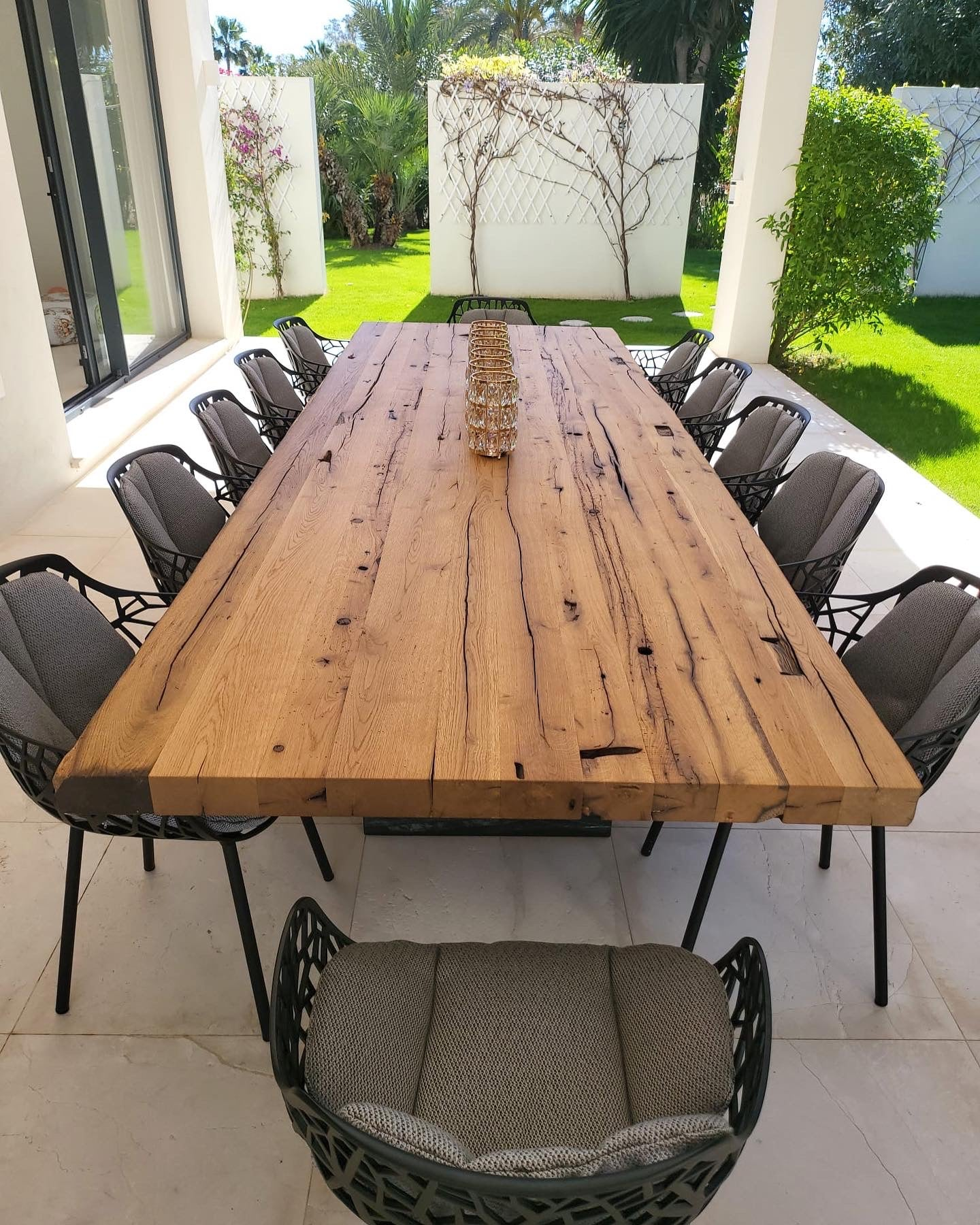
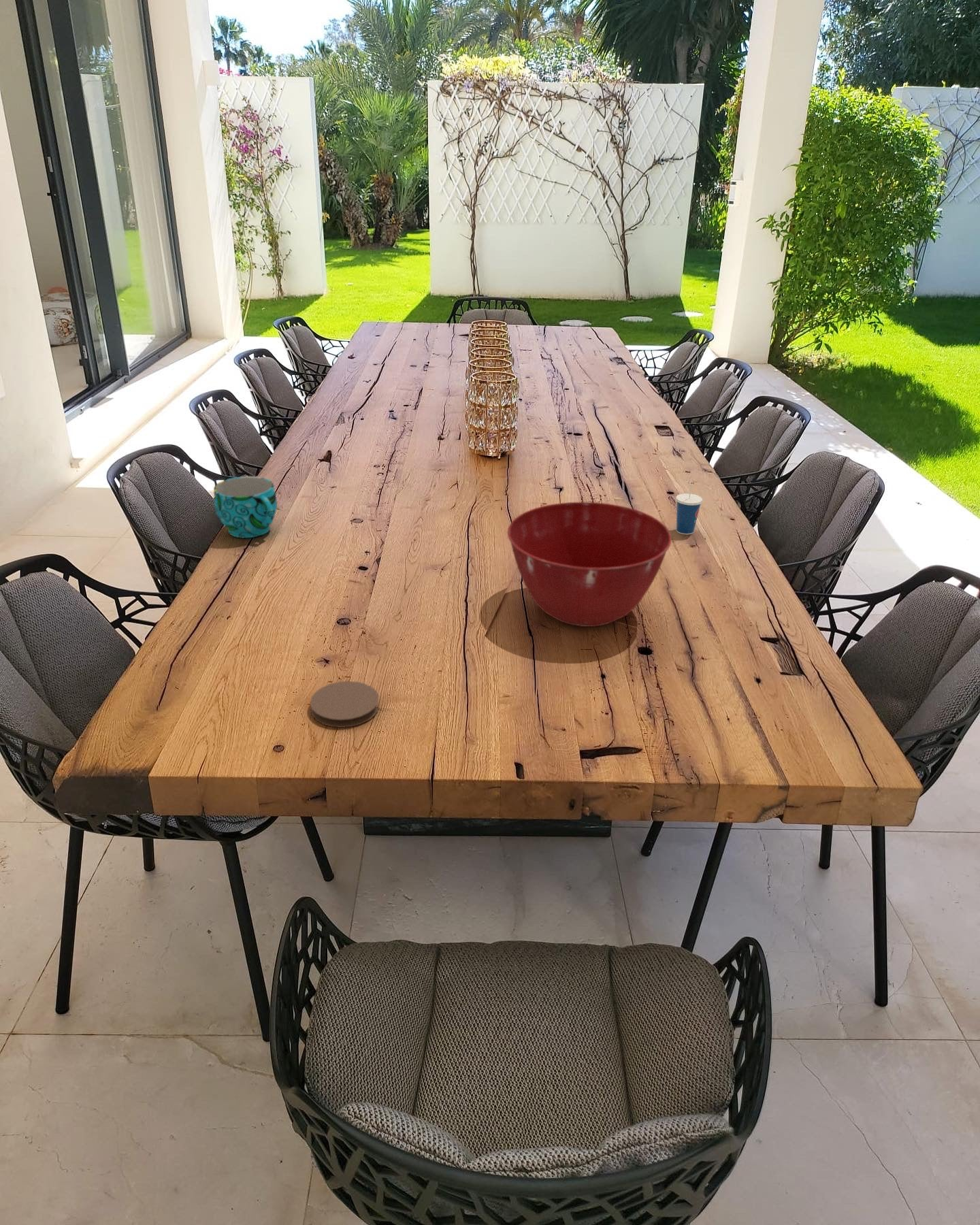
+ mixing bowl (585, 570)
+ coaster (344, 703)
+ cup (688, 506)
+ cup (250, 508)
